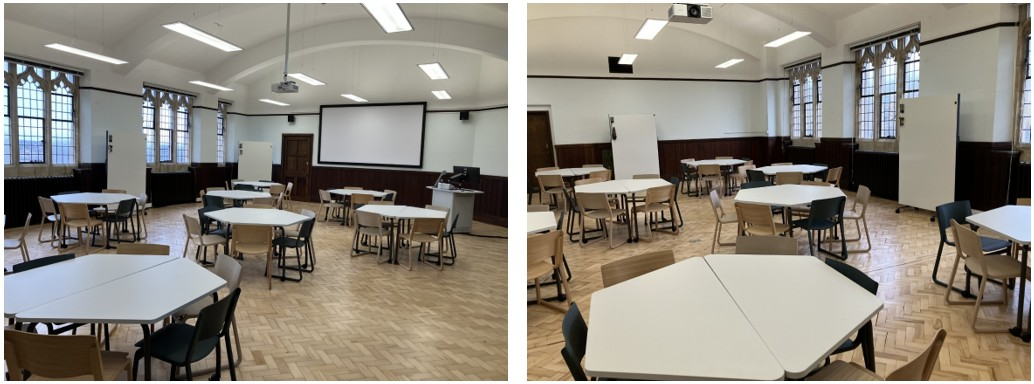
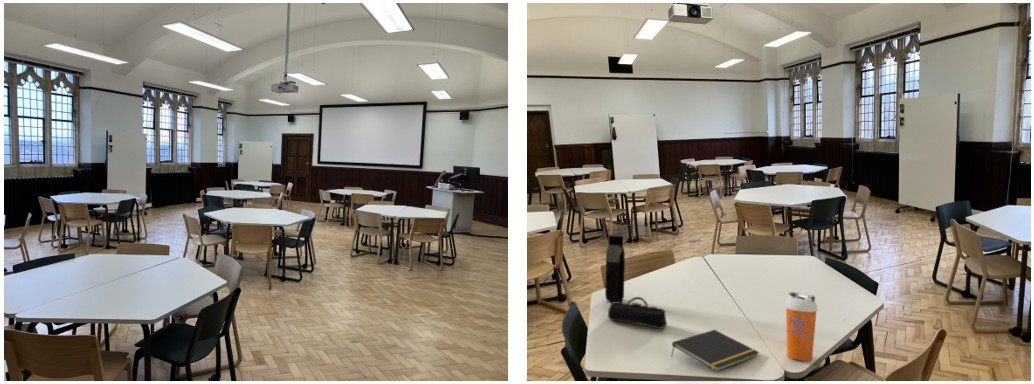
+ shaker bottle (800, 325)
+ notepad (715, 348)
+ pencil case (636, 310)
+ water bottle (615, 268)
